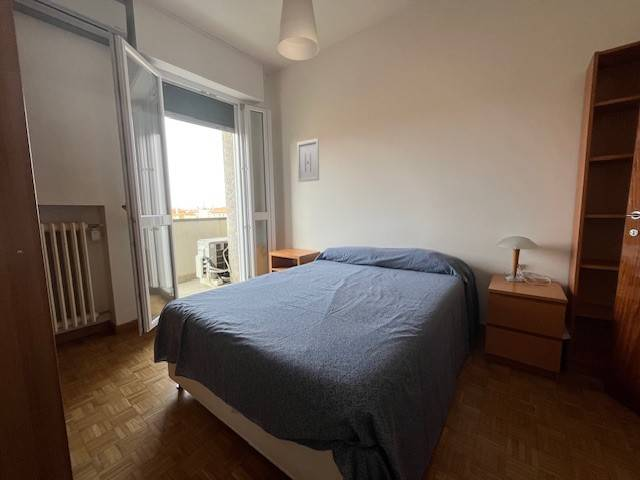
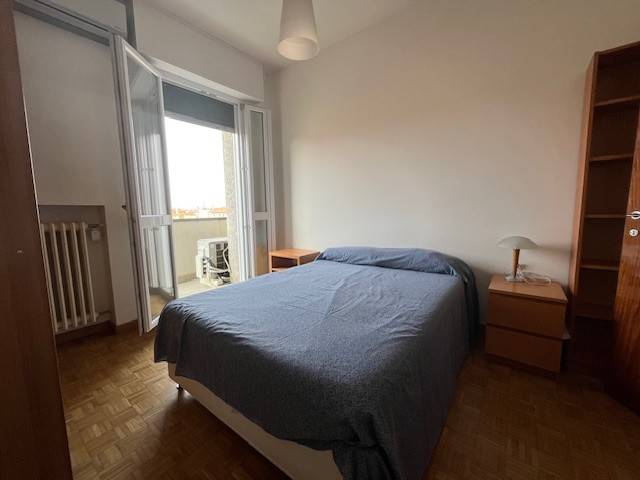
- wall art (307, 161)
